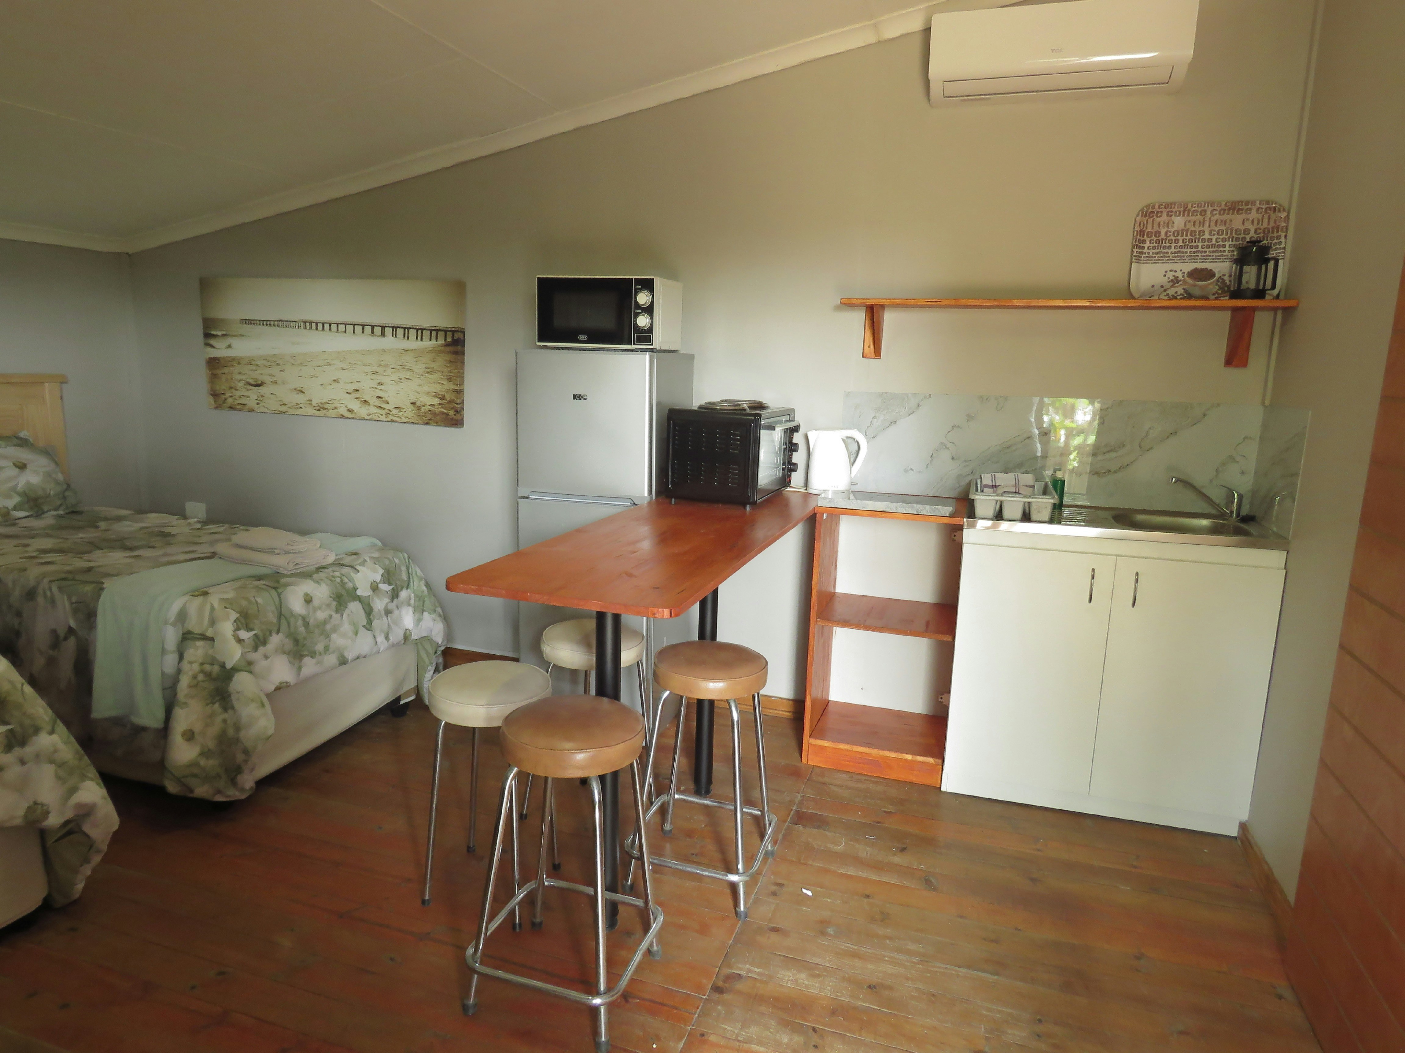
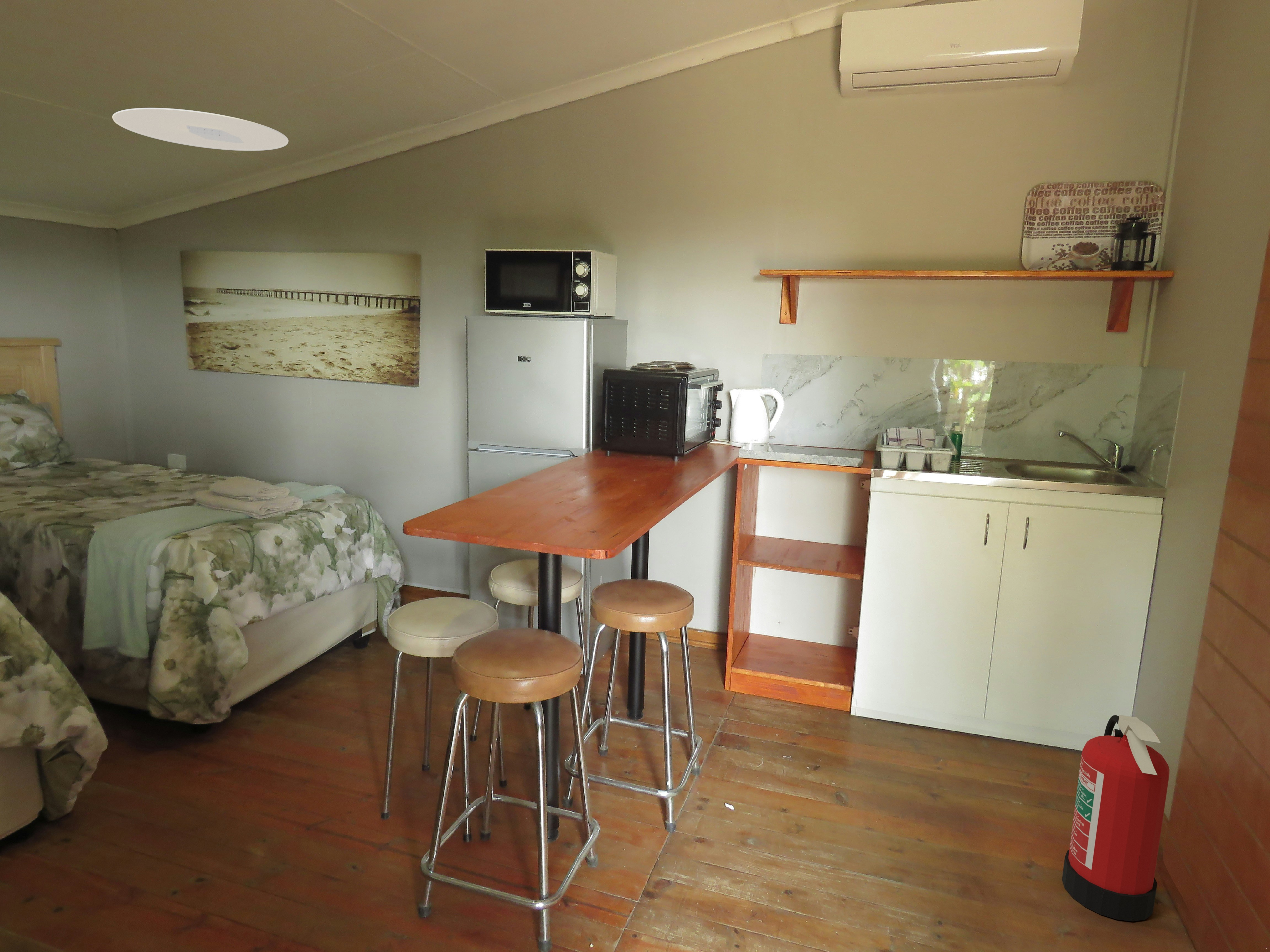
+ ceiling light (204, 123)
+ fire extinguisher (1119, 804)
